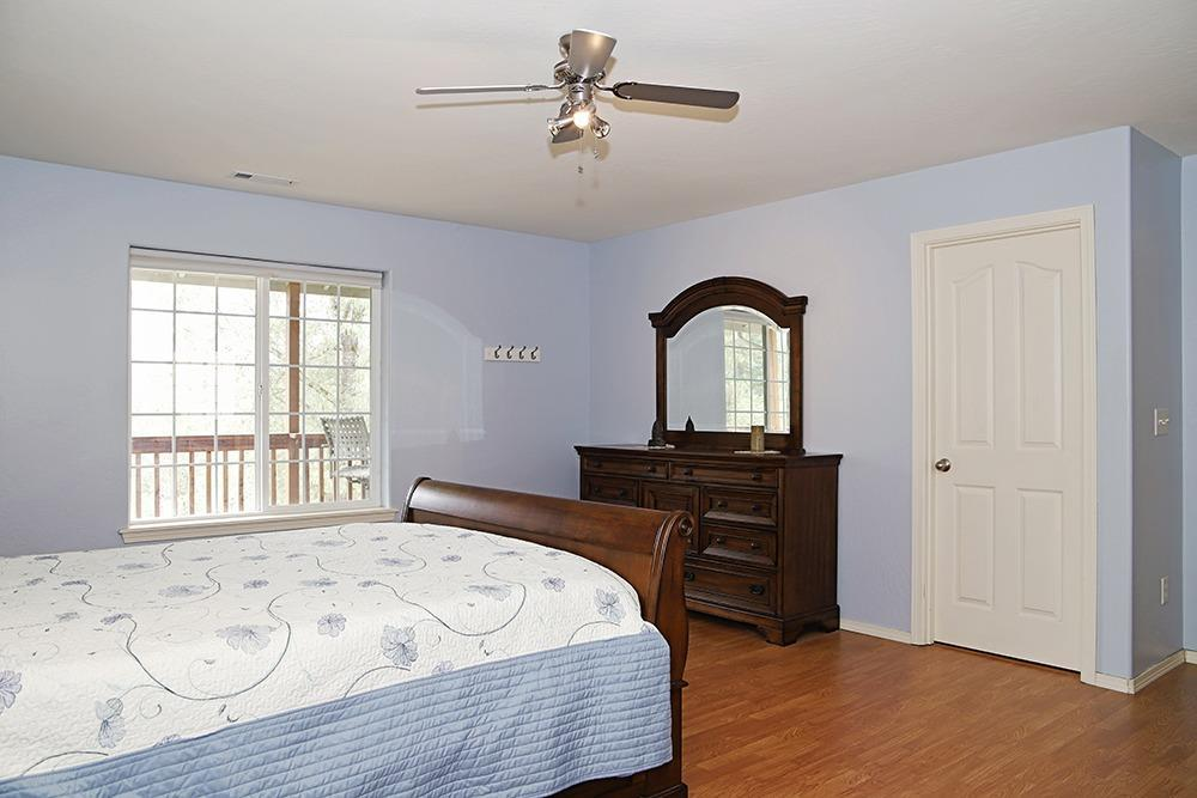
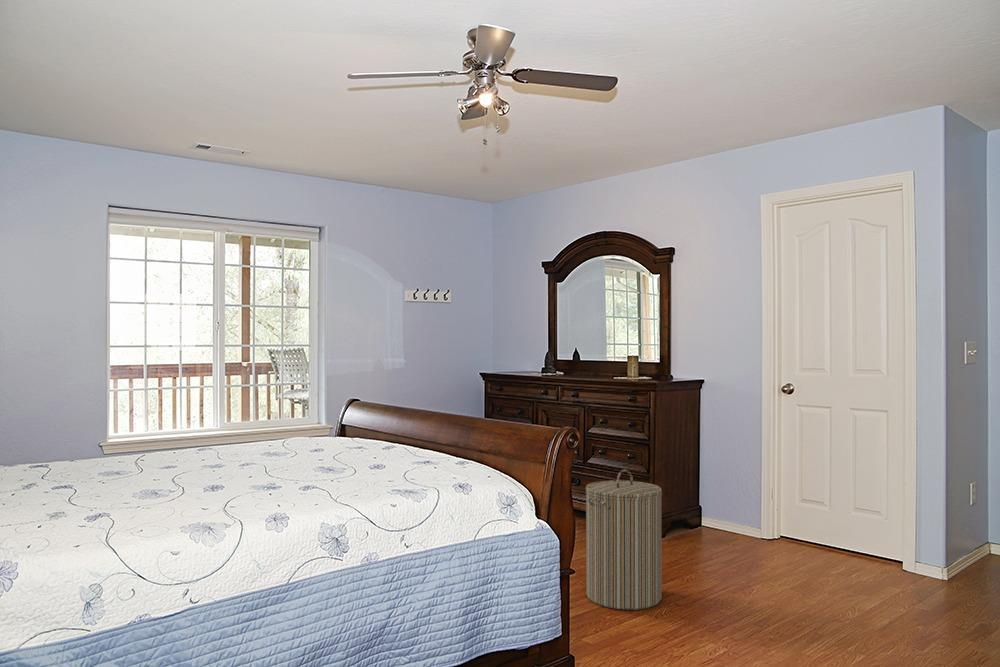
+ laundry hamper (623, 533)
